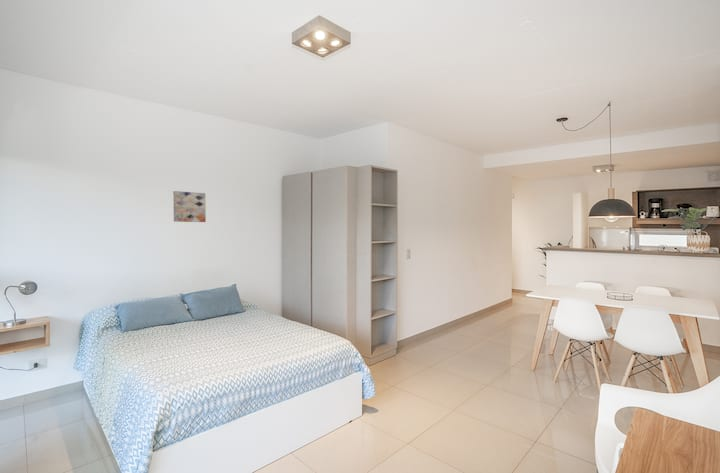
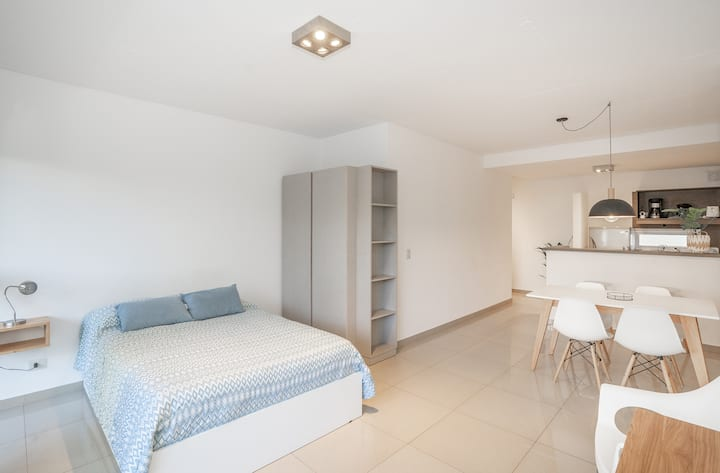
- wall art (189, 207)
